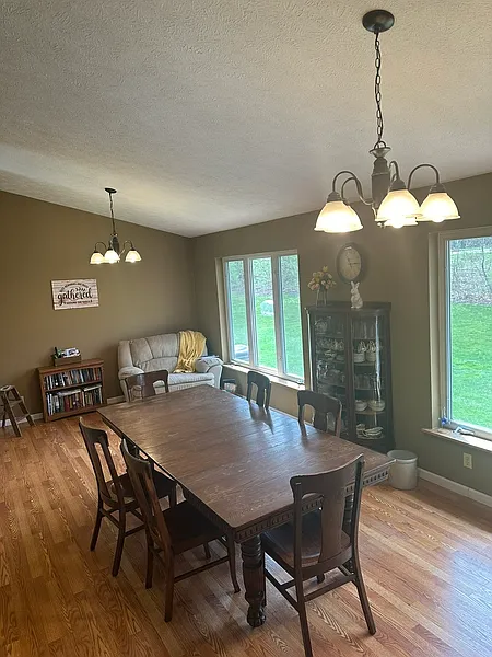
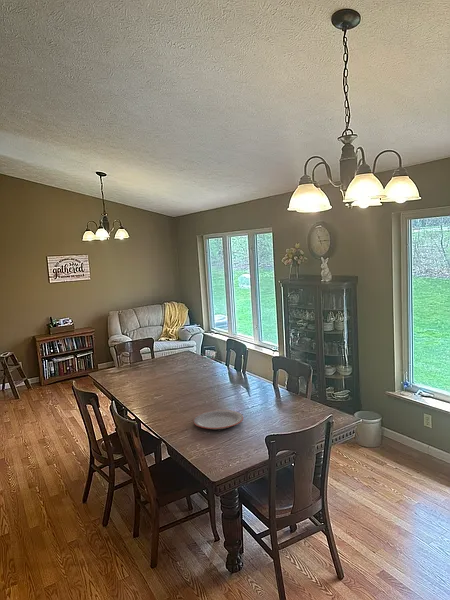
+ plate (218, 420)
